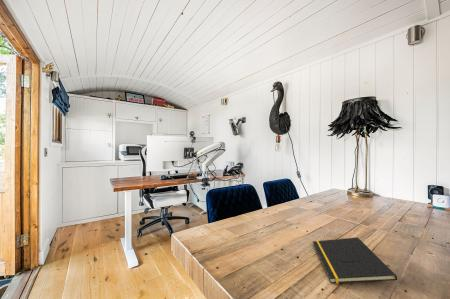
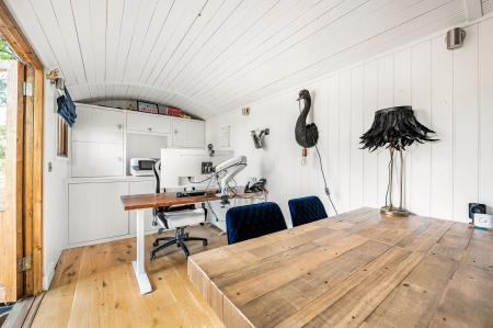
- notepad (346, 257)
